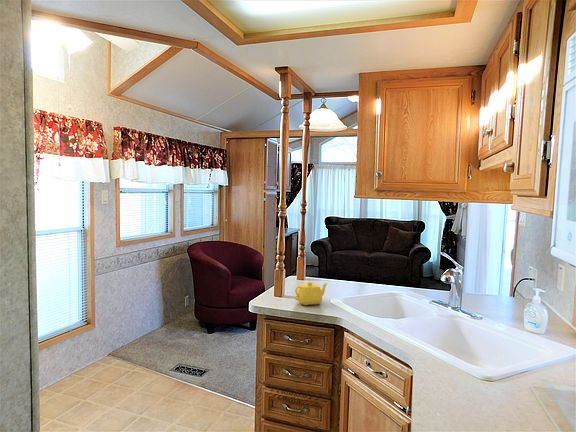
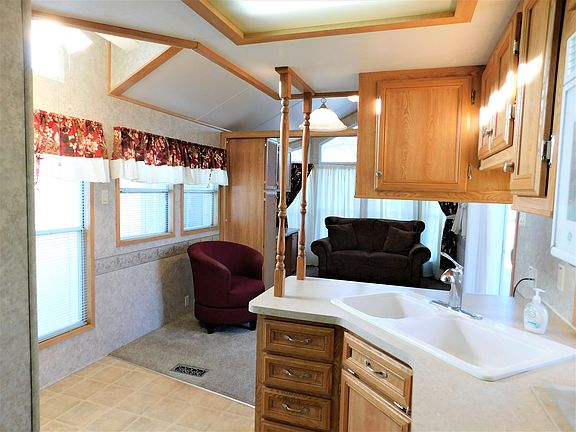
- teapot (311, 292)
